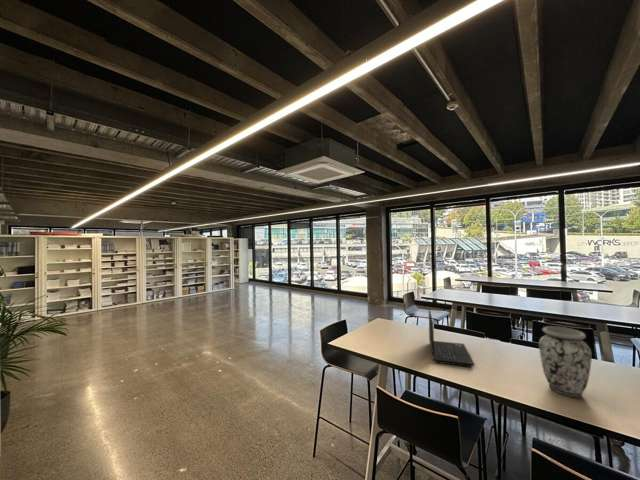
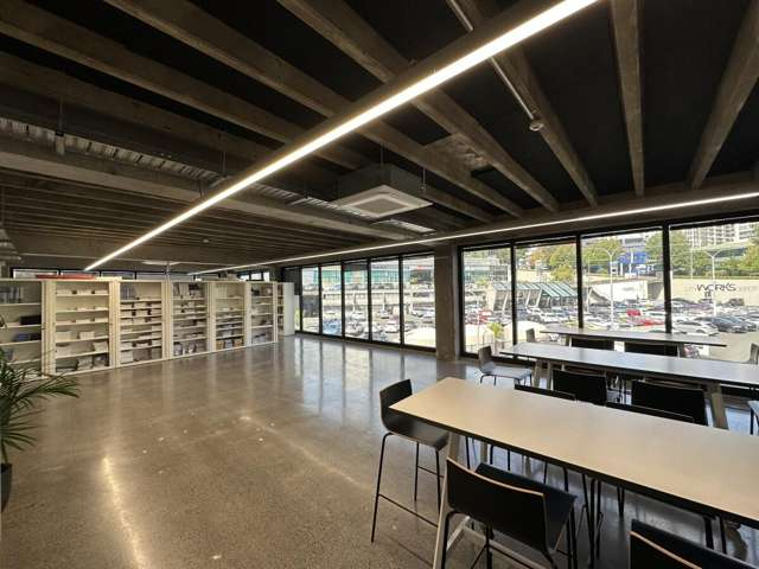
- vase (564, 361)
- laptop (448, 342)
